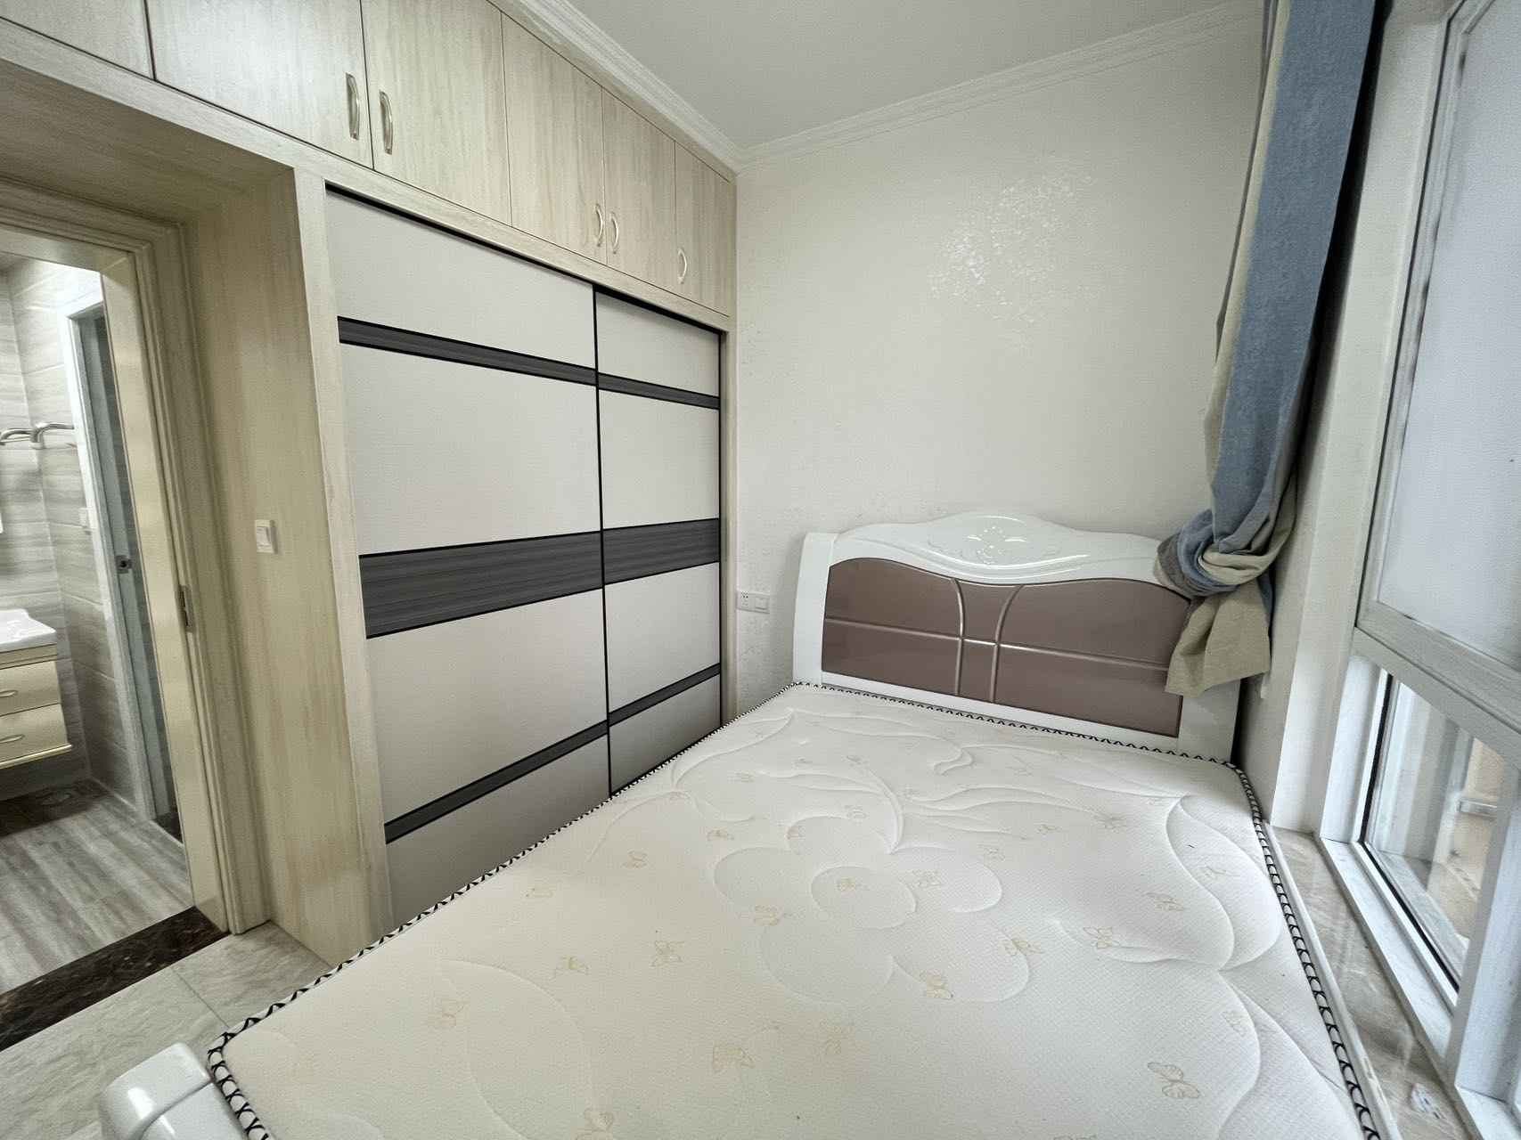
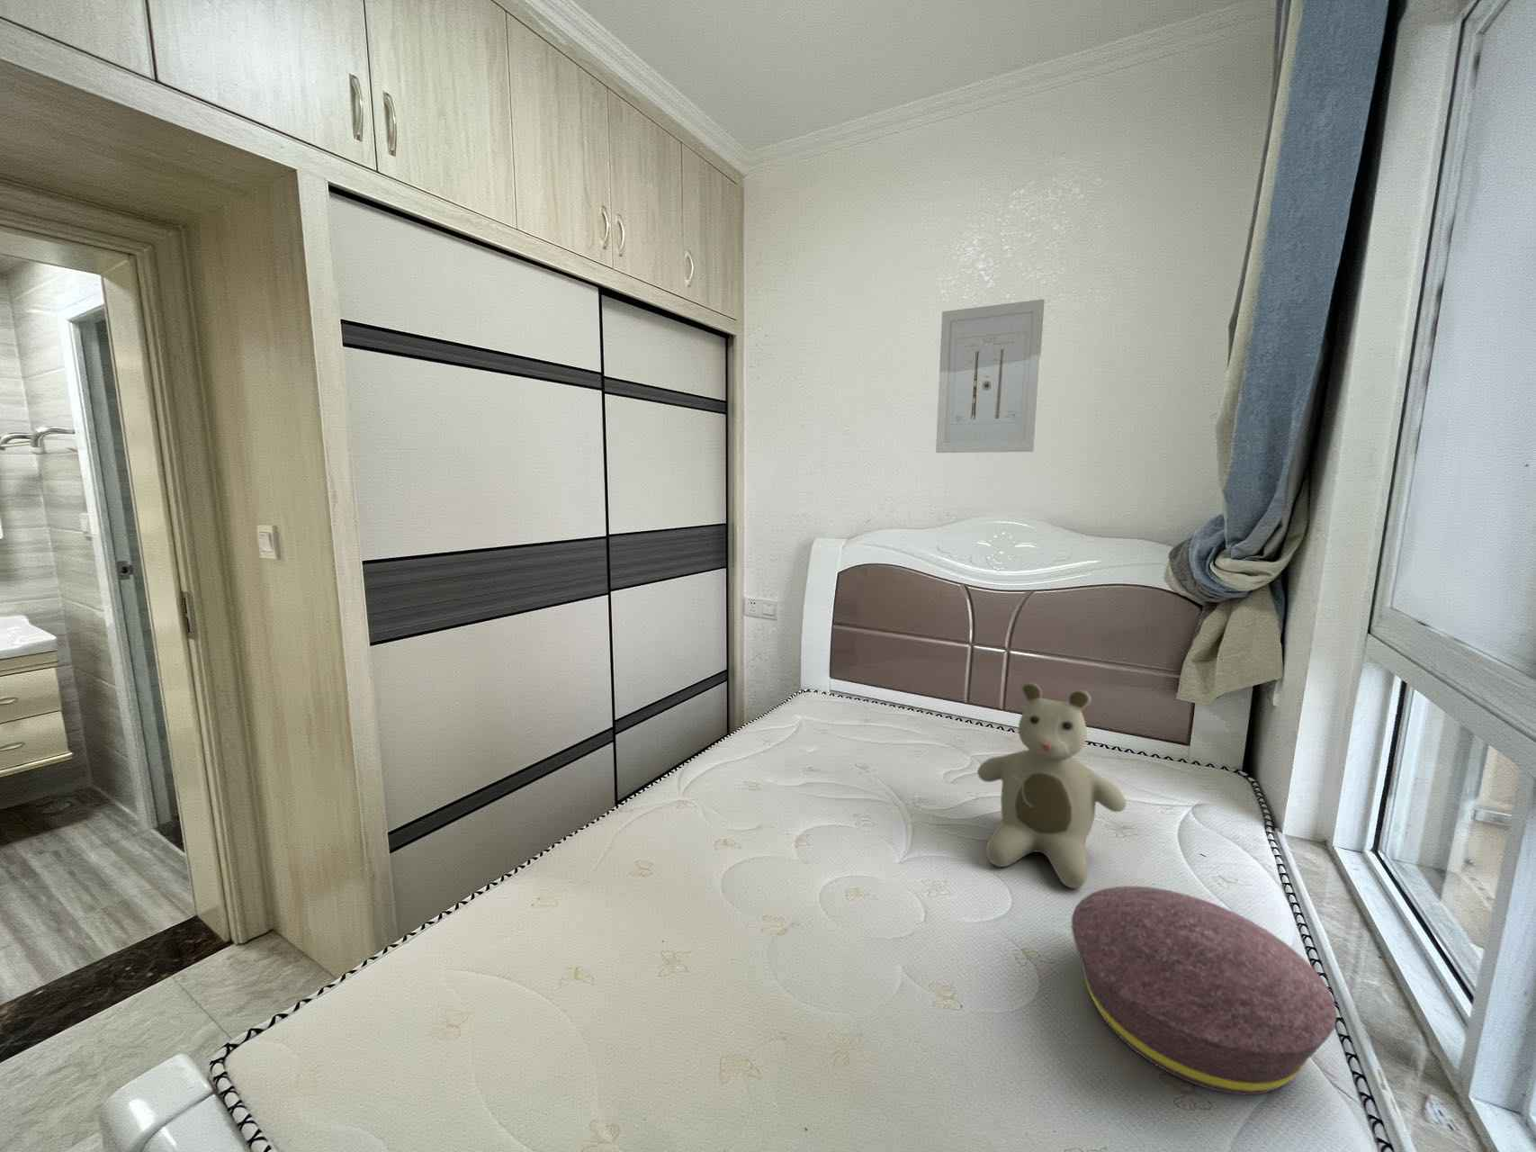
+ wall art (987, 380)
+ cushion (1190, 967)
+ teddy bear (1046, 774)
